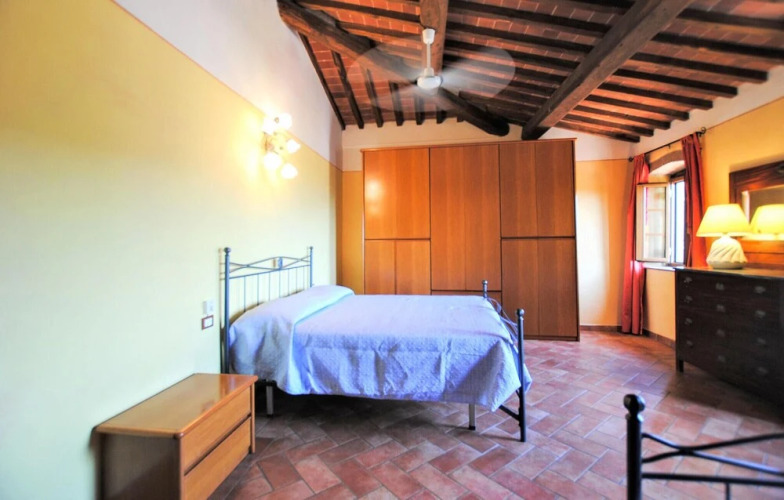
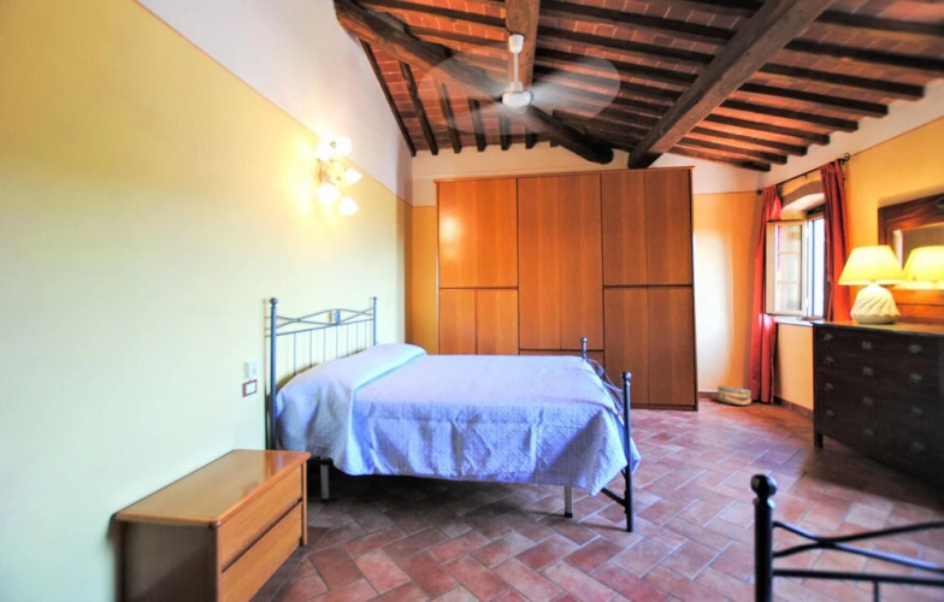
+ hat box (734, 395)
